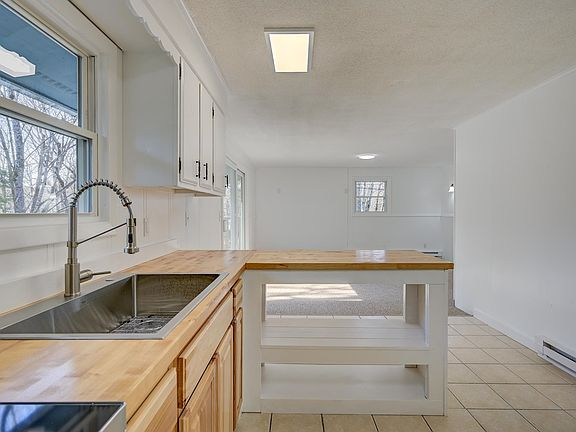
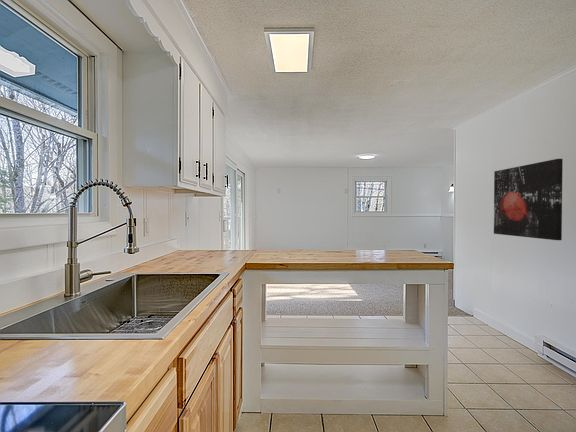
+ wall art (523, 201)
